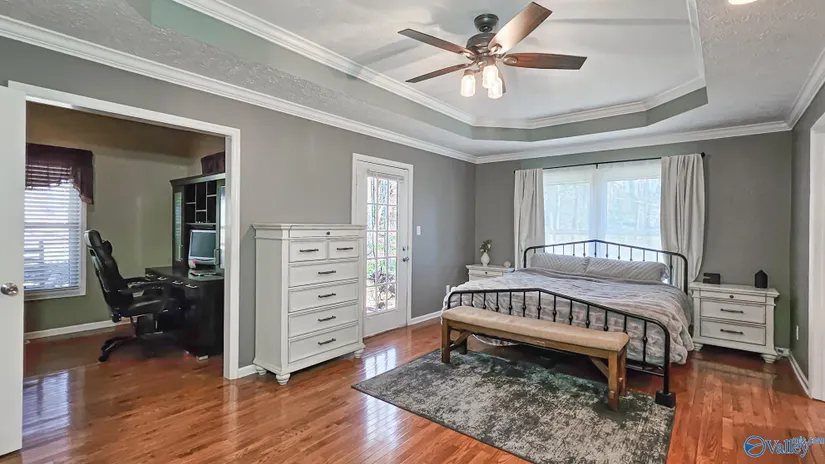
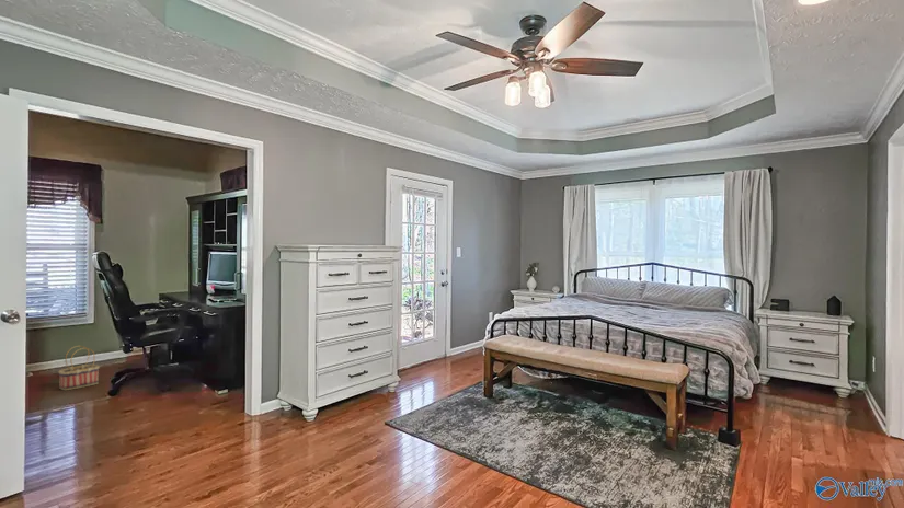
+ basket (79, 366)
